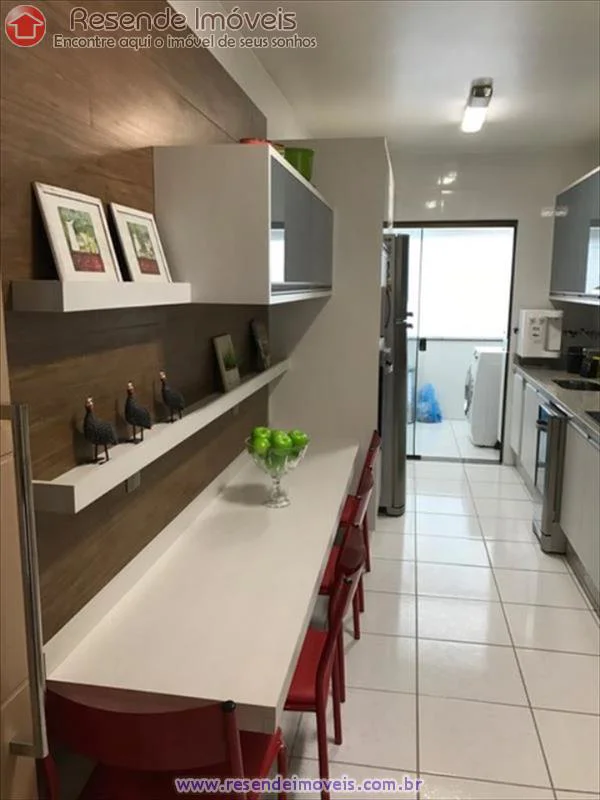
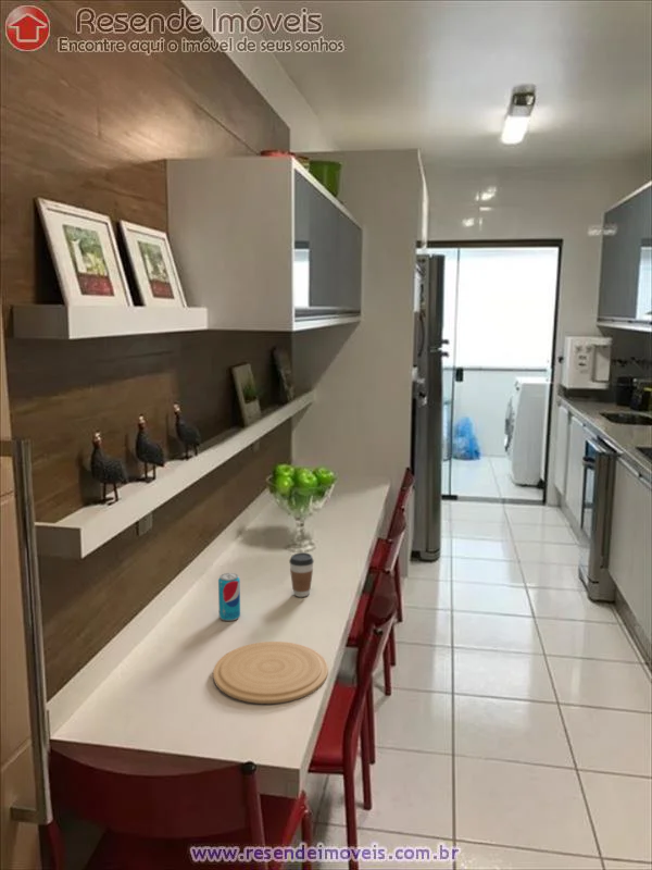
+ beverage can (229, 596)
+ plate (271, 669)
+ coffee cup (301, 574)
